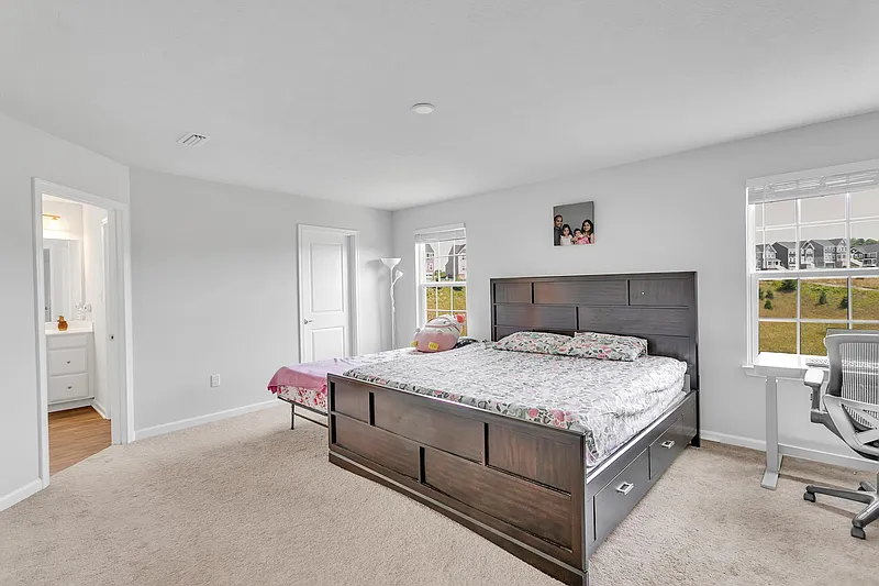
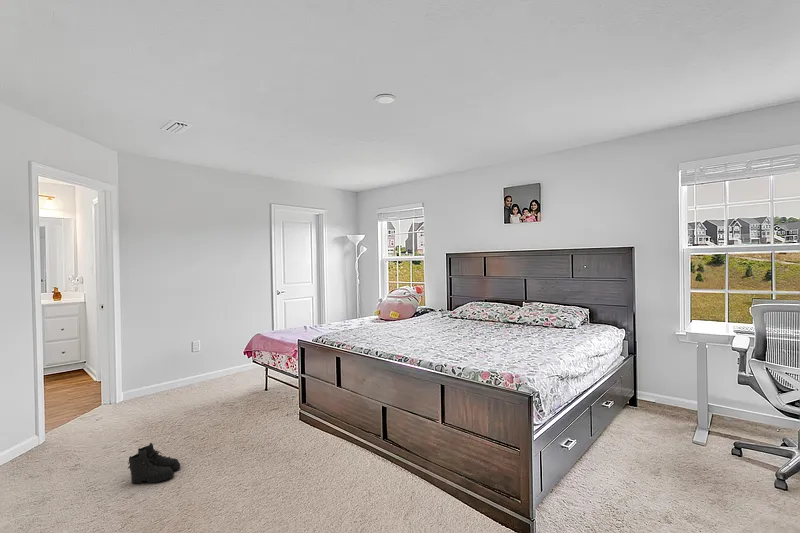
+ boots (155, 460)
